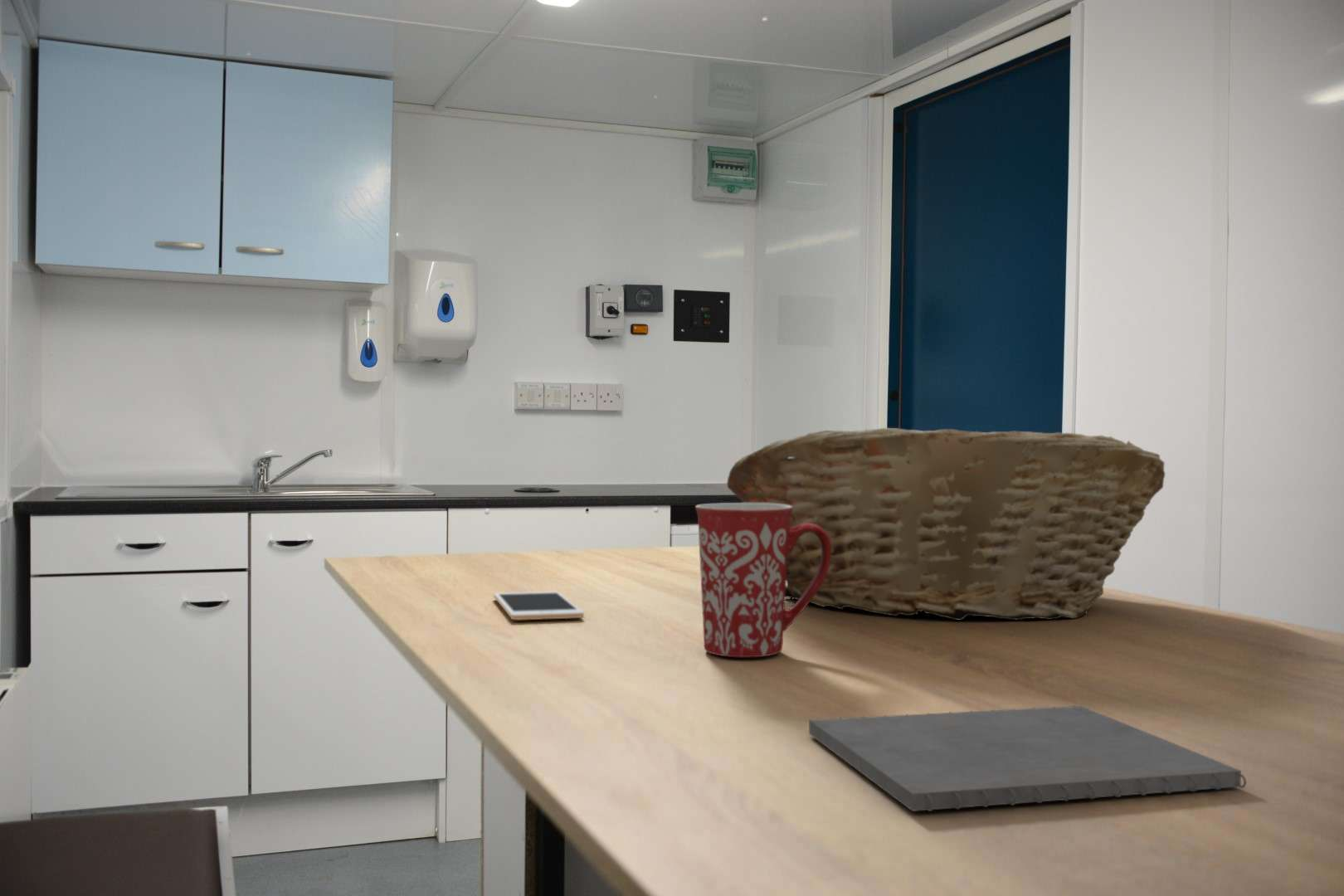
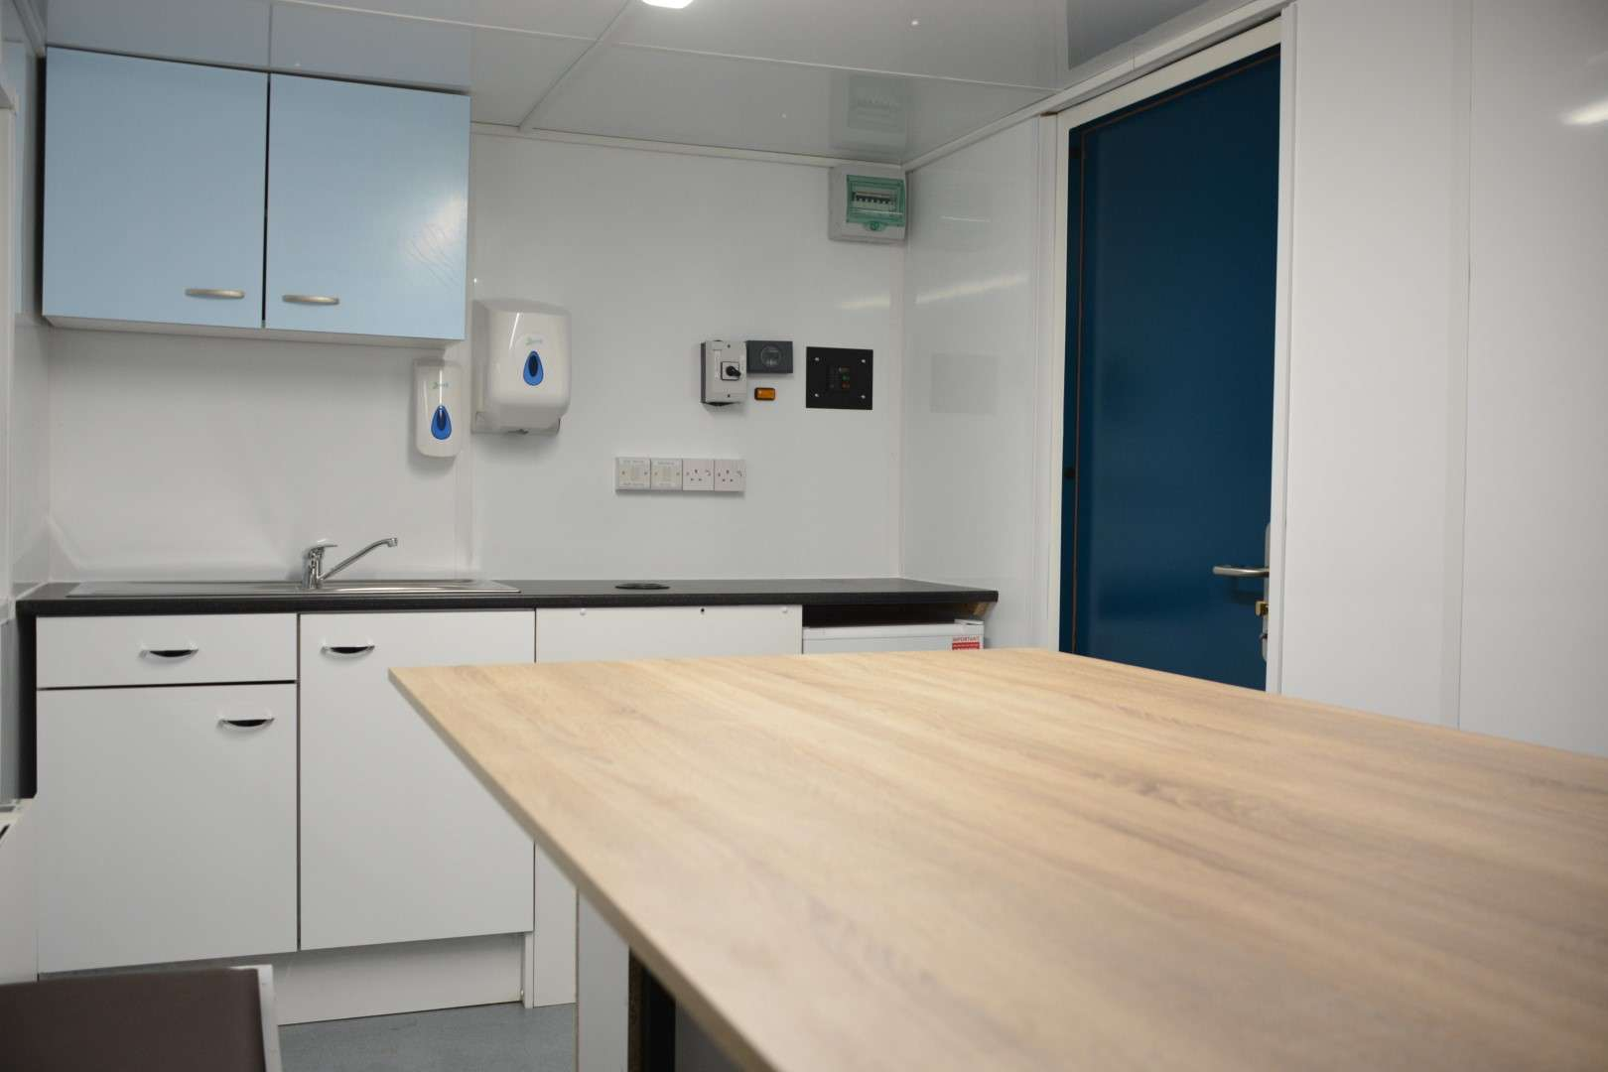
- mug (762, 577)
- fruit basket (937, 517)
- notepad (1009, 751)
- cell phone (536, 604)
